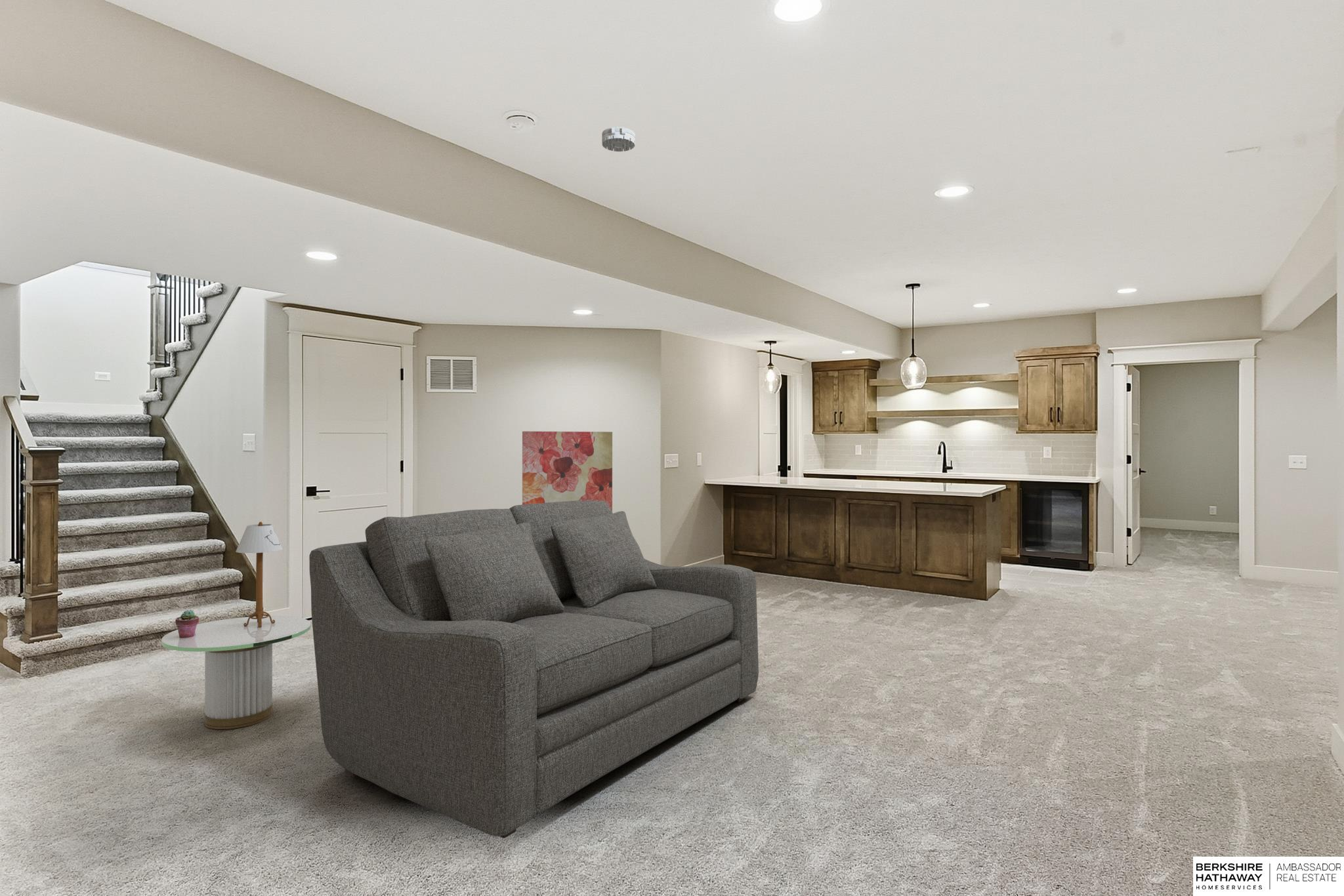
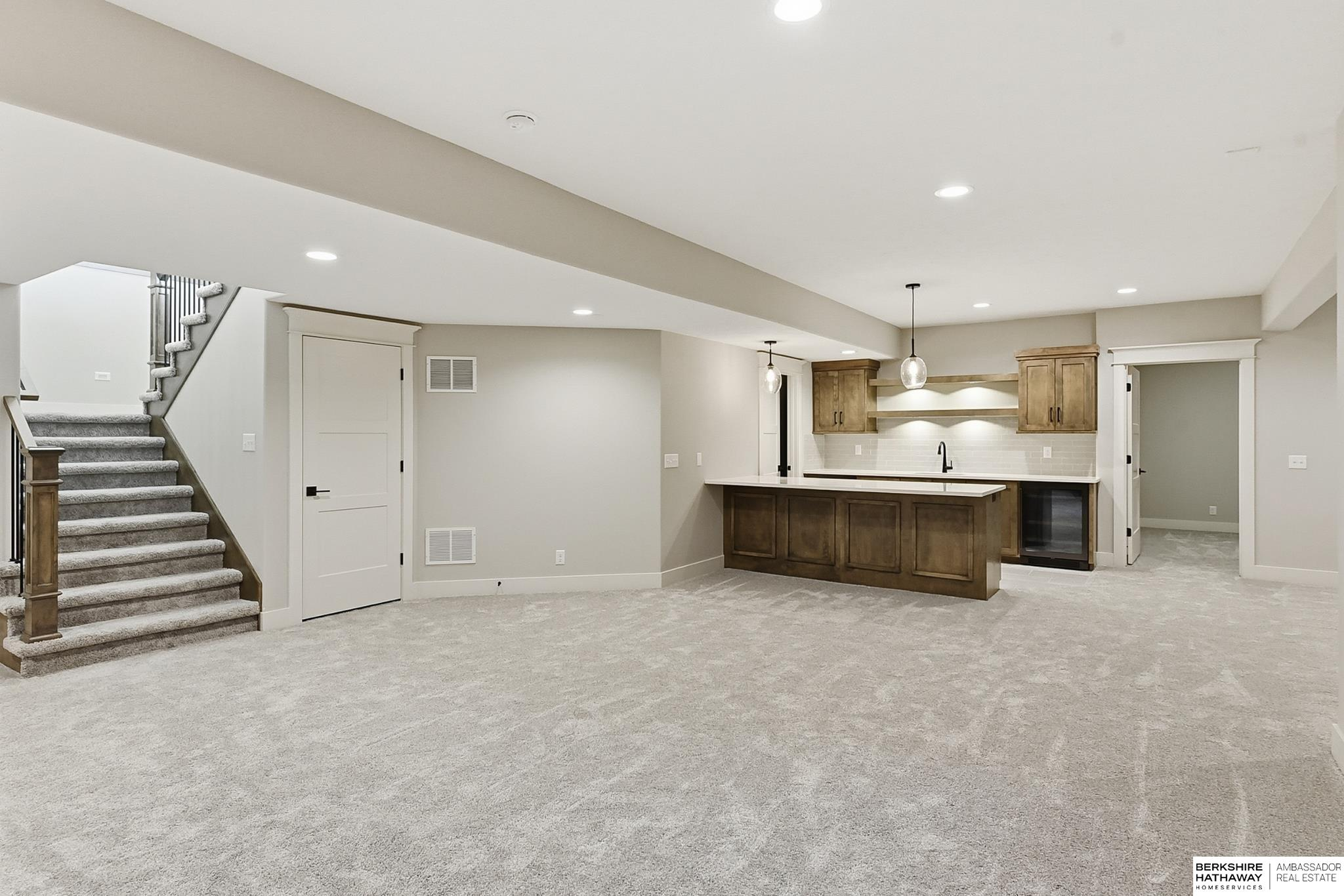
- side table (239, 674)
- table lamp (259, 573)
- sofa (560, 619)
- smoke detector (618, 138)
- potted succulent (187, 622)
- wall art (568, 491)
